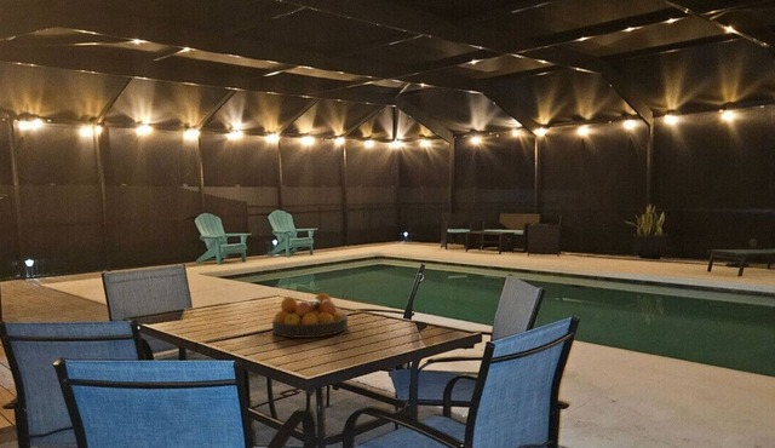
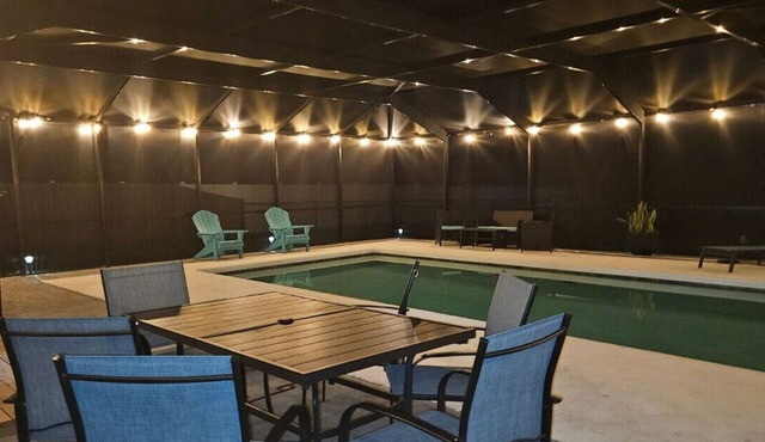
- fruit bowl (310, 312)
